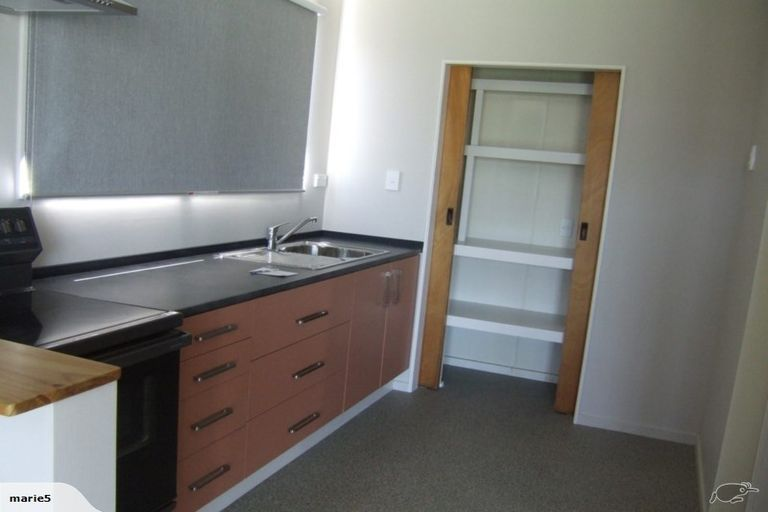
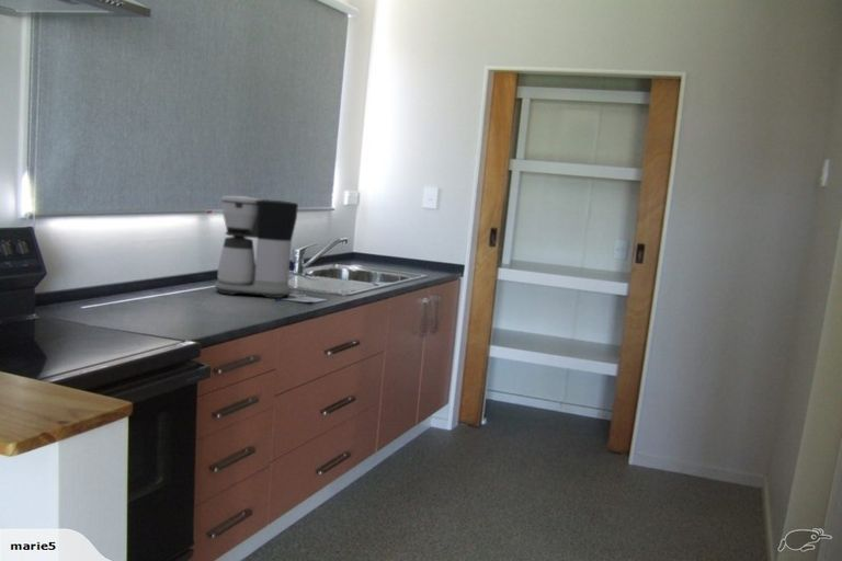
+ coffee maker (257, 245)
